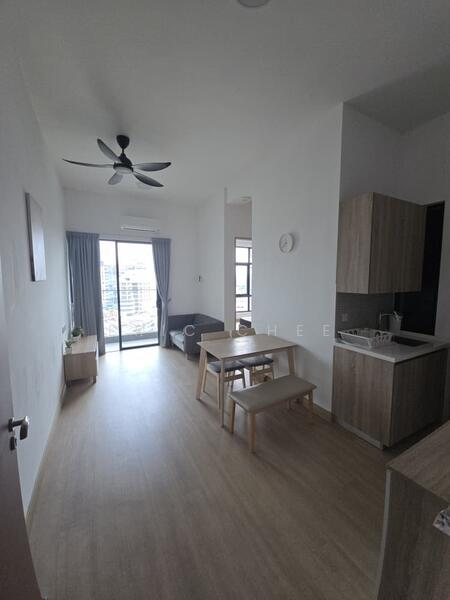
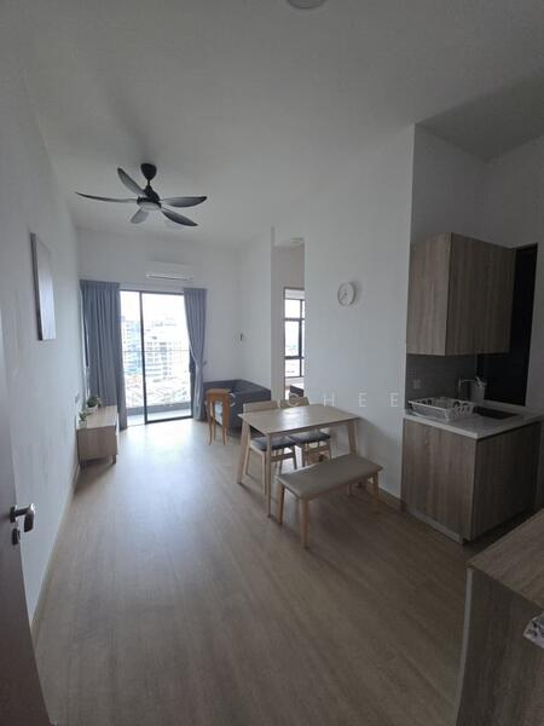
+ side table (222, 416)
